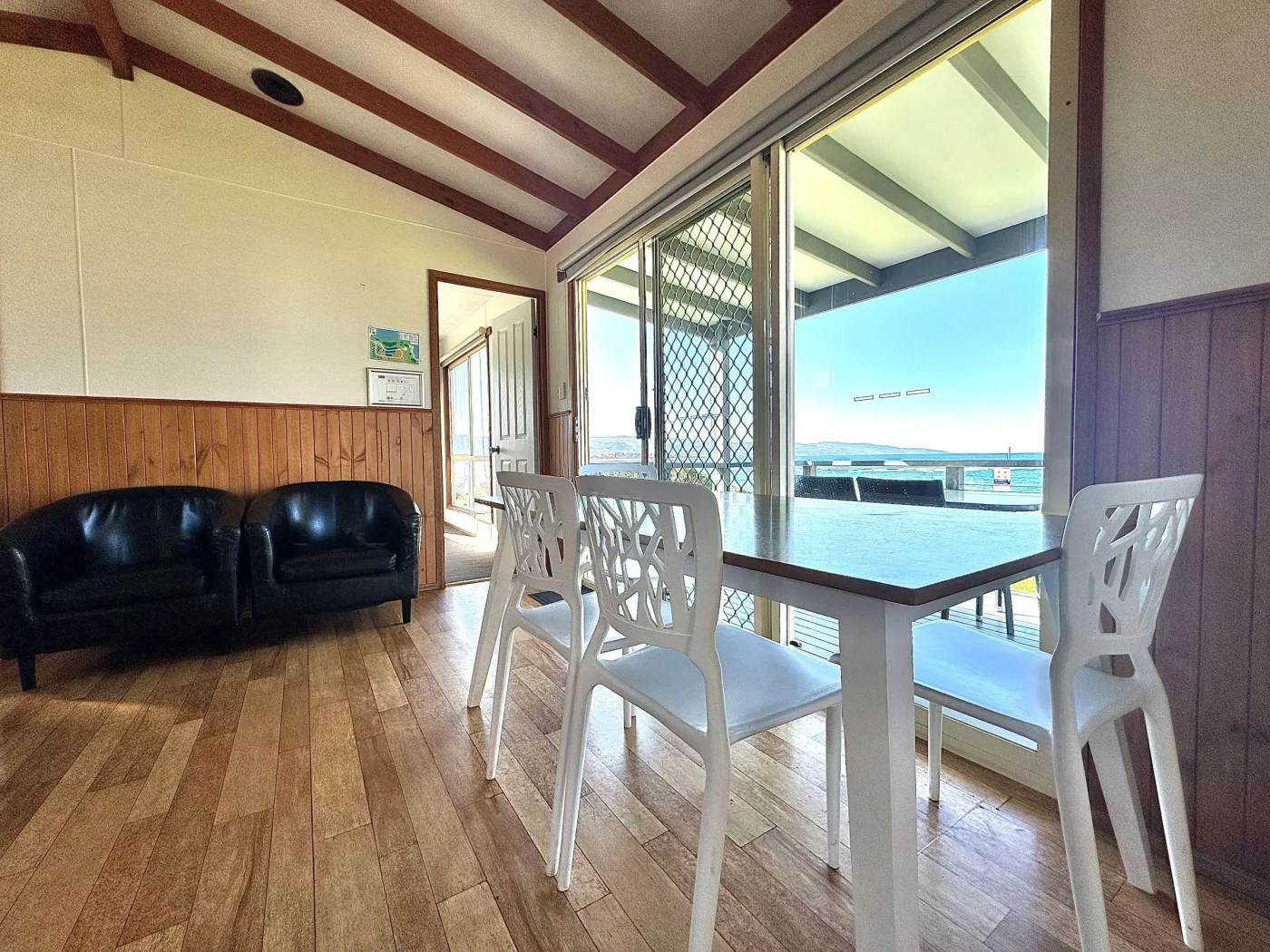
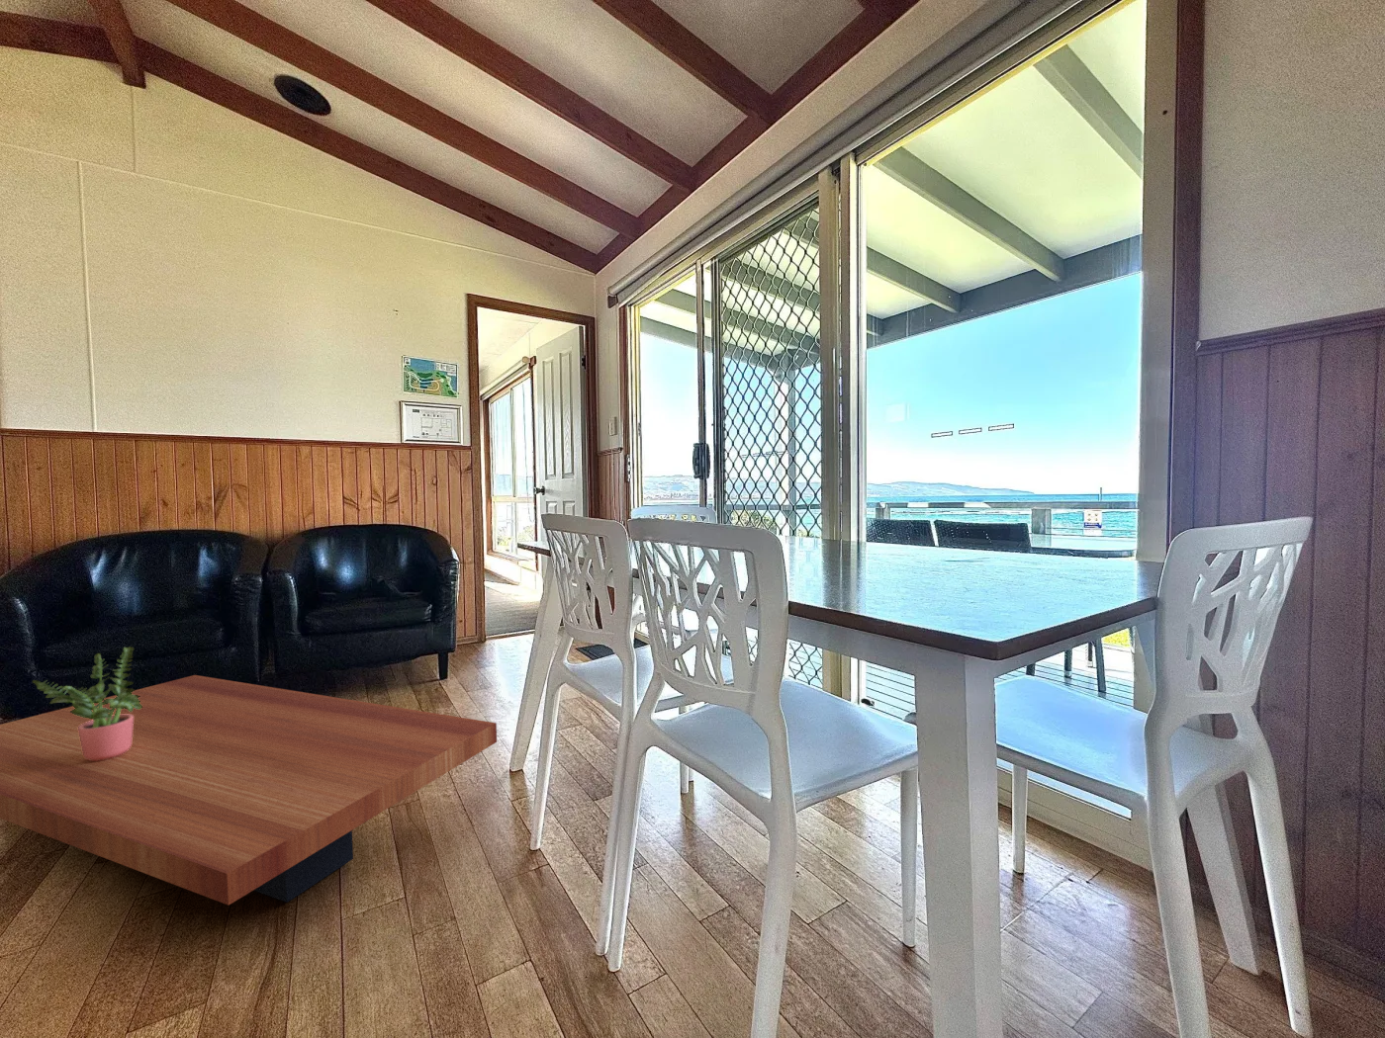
+ coffee table (207, 789)
+ potted plant (96, 708)
